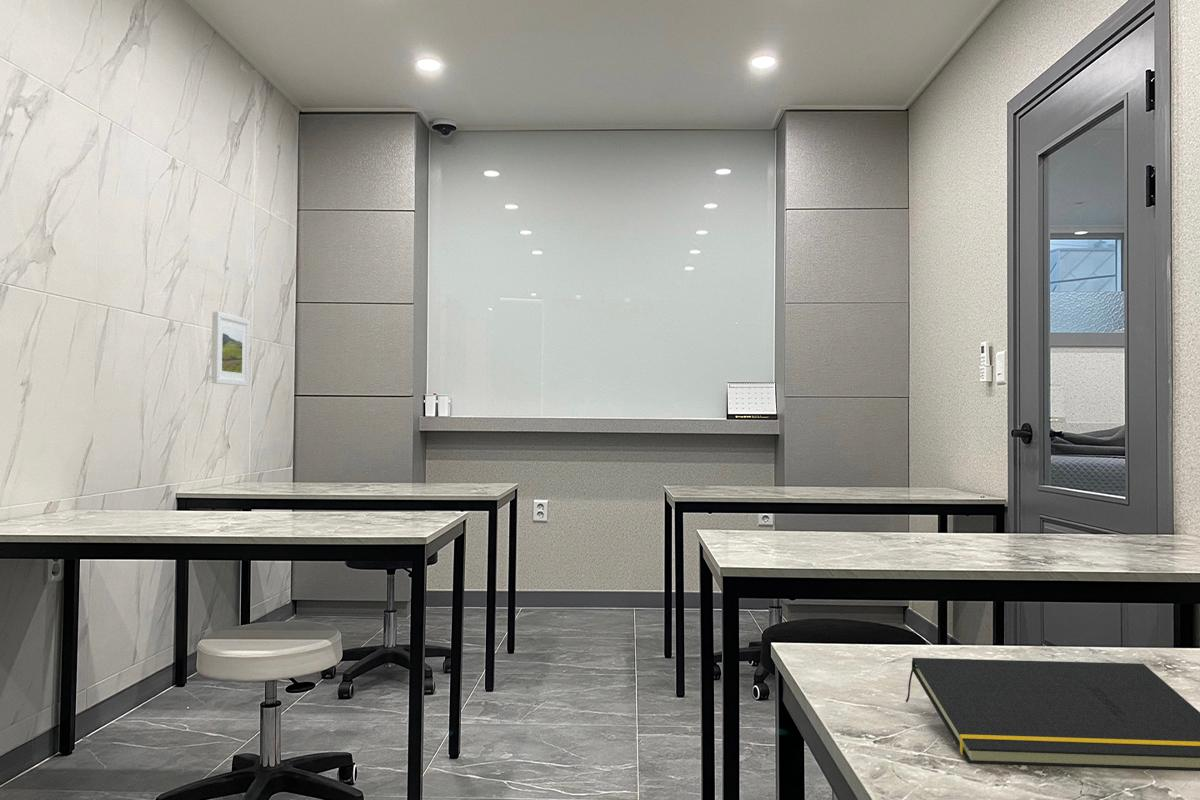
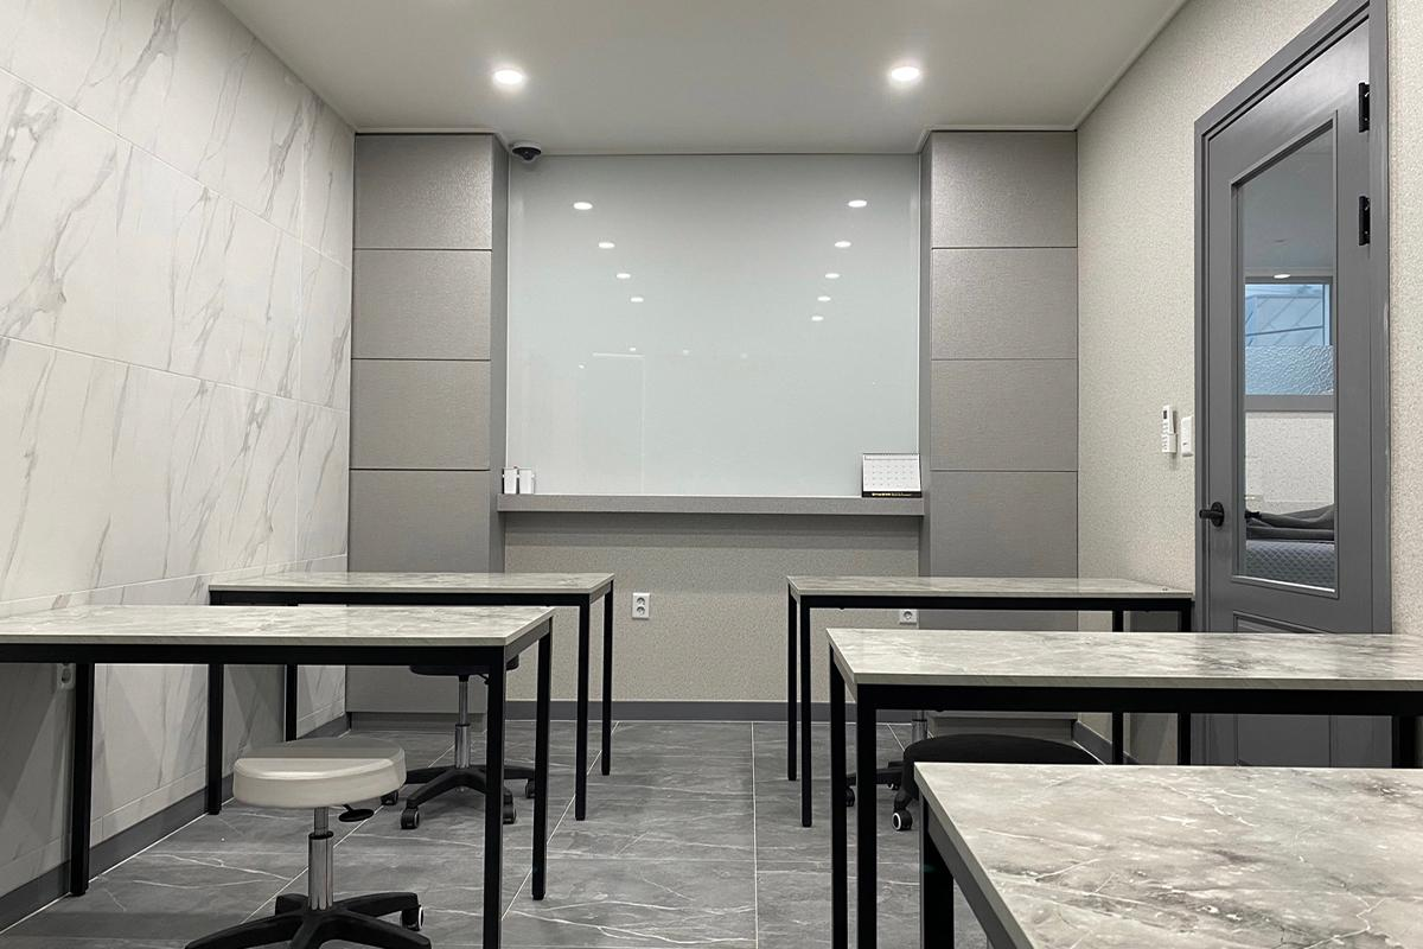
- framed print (231, 350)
- notepad (1063, 708)
